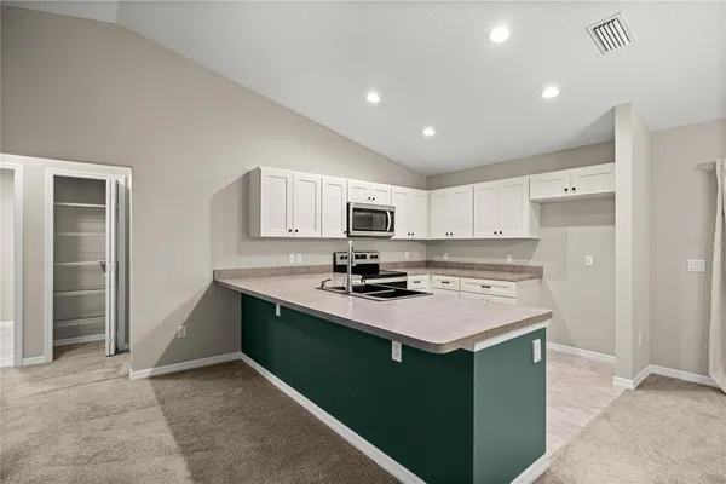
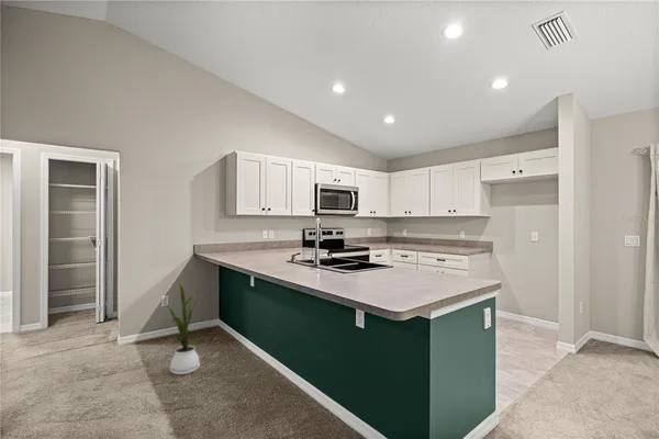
+ house plant (185, 326)
